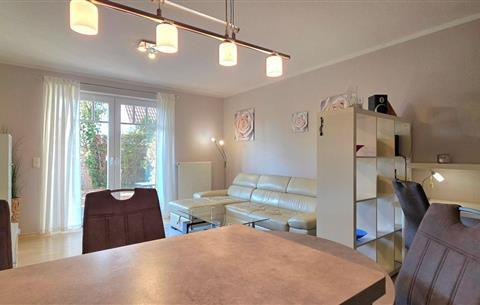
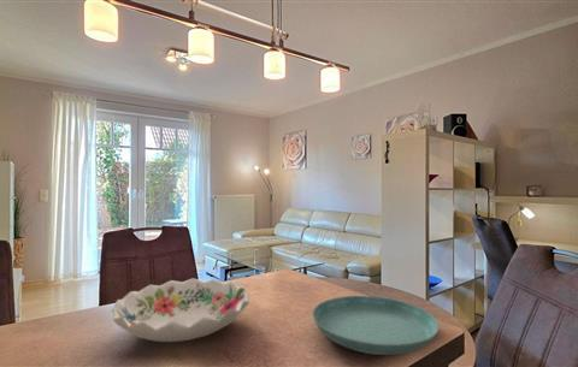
+ saucer (372, 322)
+ decorative bowl (184, 310)
